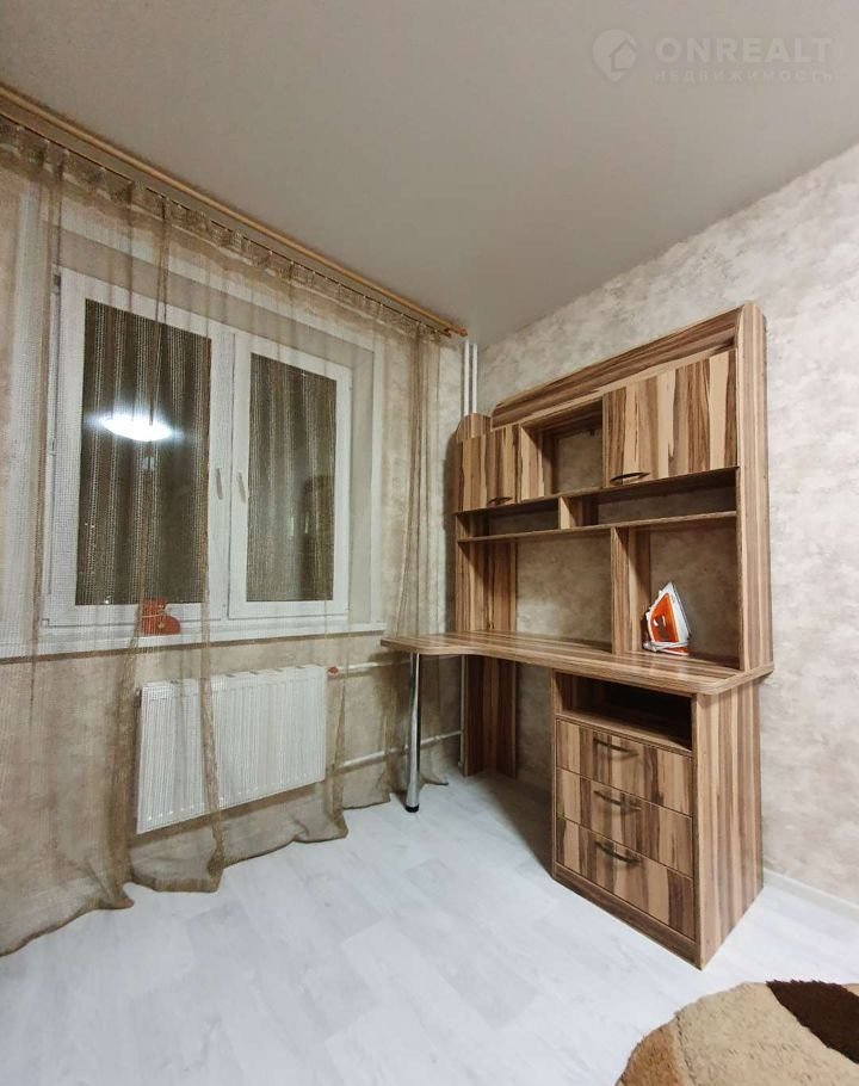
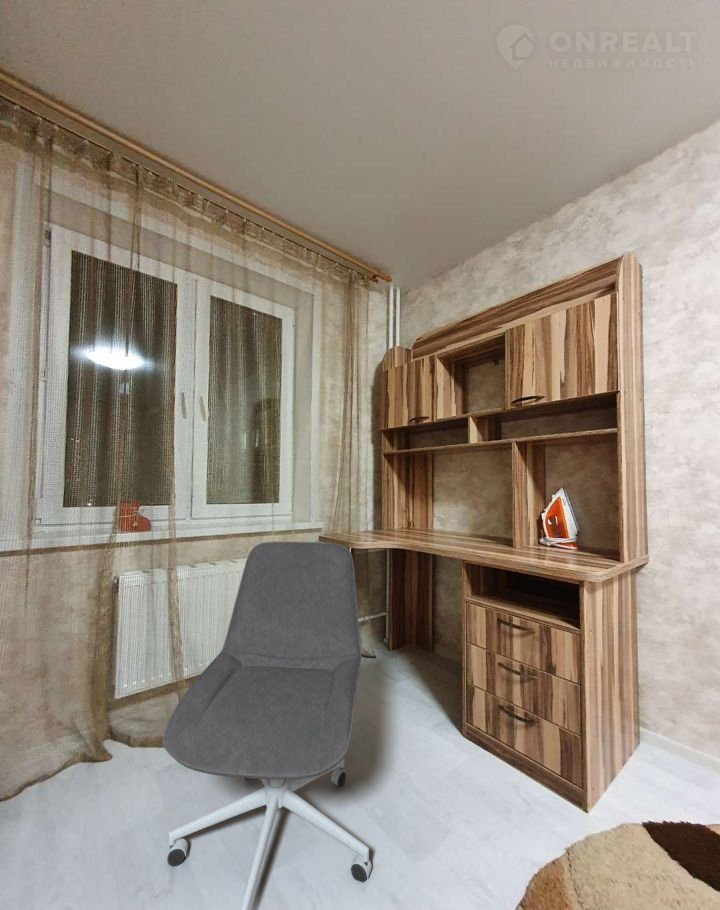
+ office chair (278, 697)
